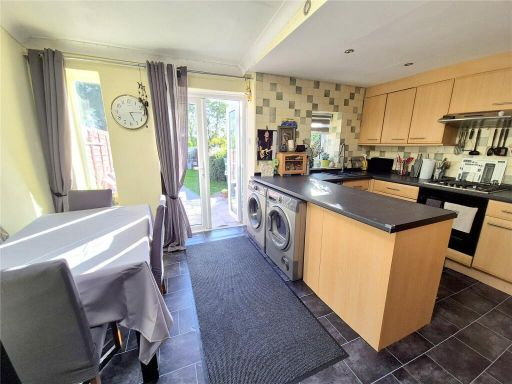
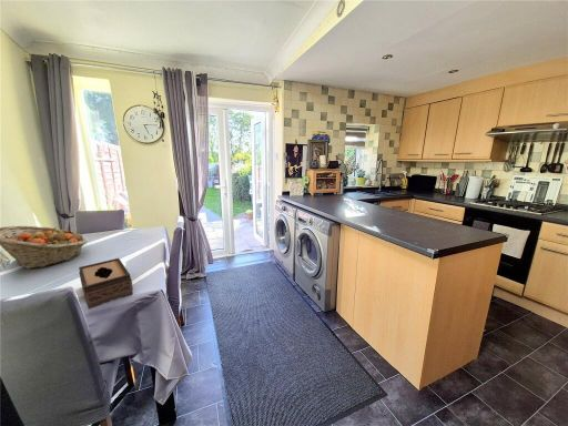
+ fruit basket (43, 242)
+ tissue box (104, 280)
